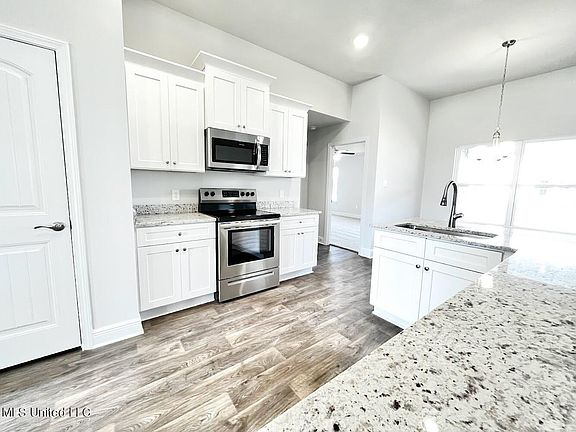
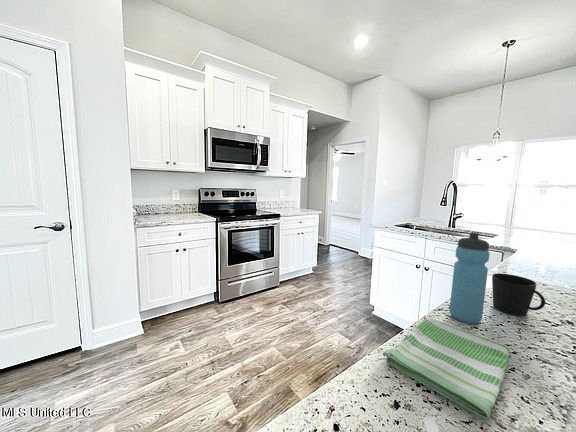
+ dish towel (448, 353)
+ water bottle (469, 276)
+ cup (516, 295)
